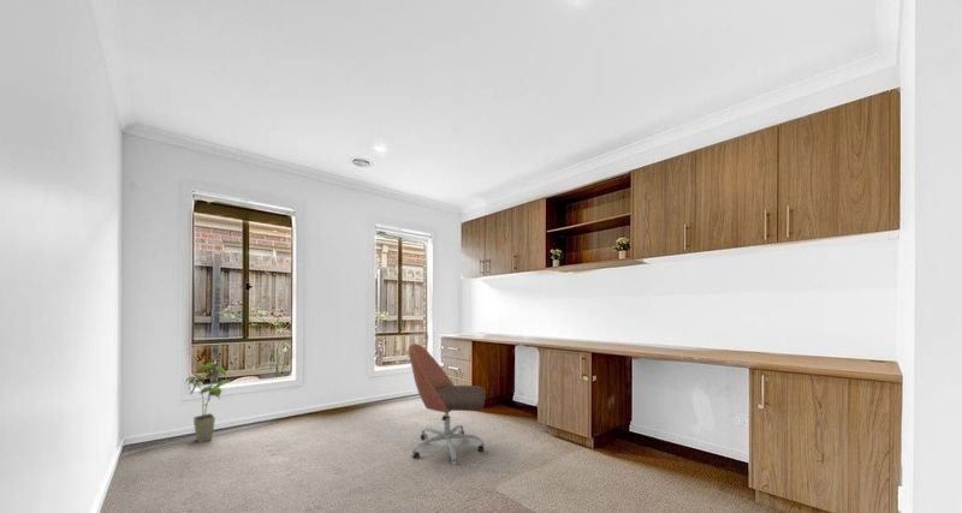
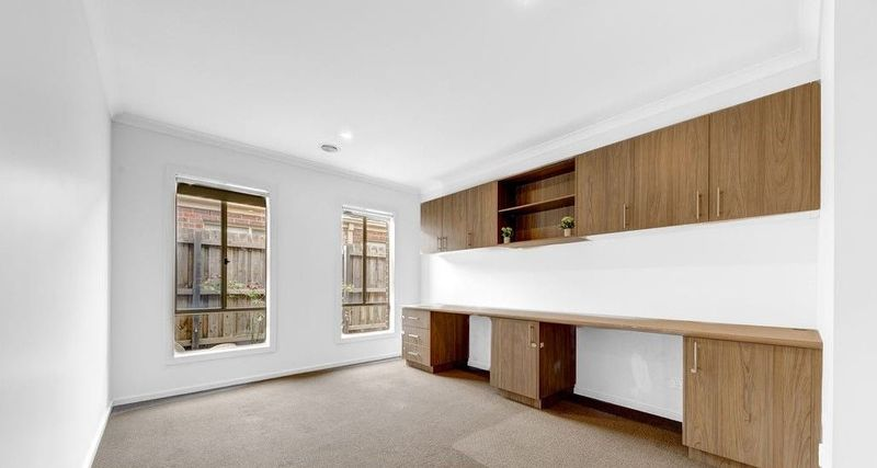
- house plant (209, 399)
- office chair (446, 396)
